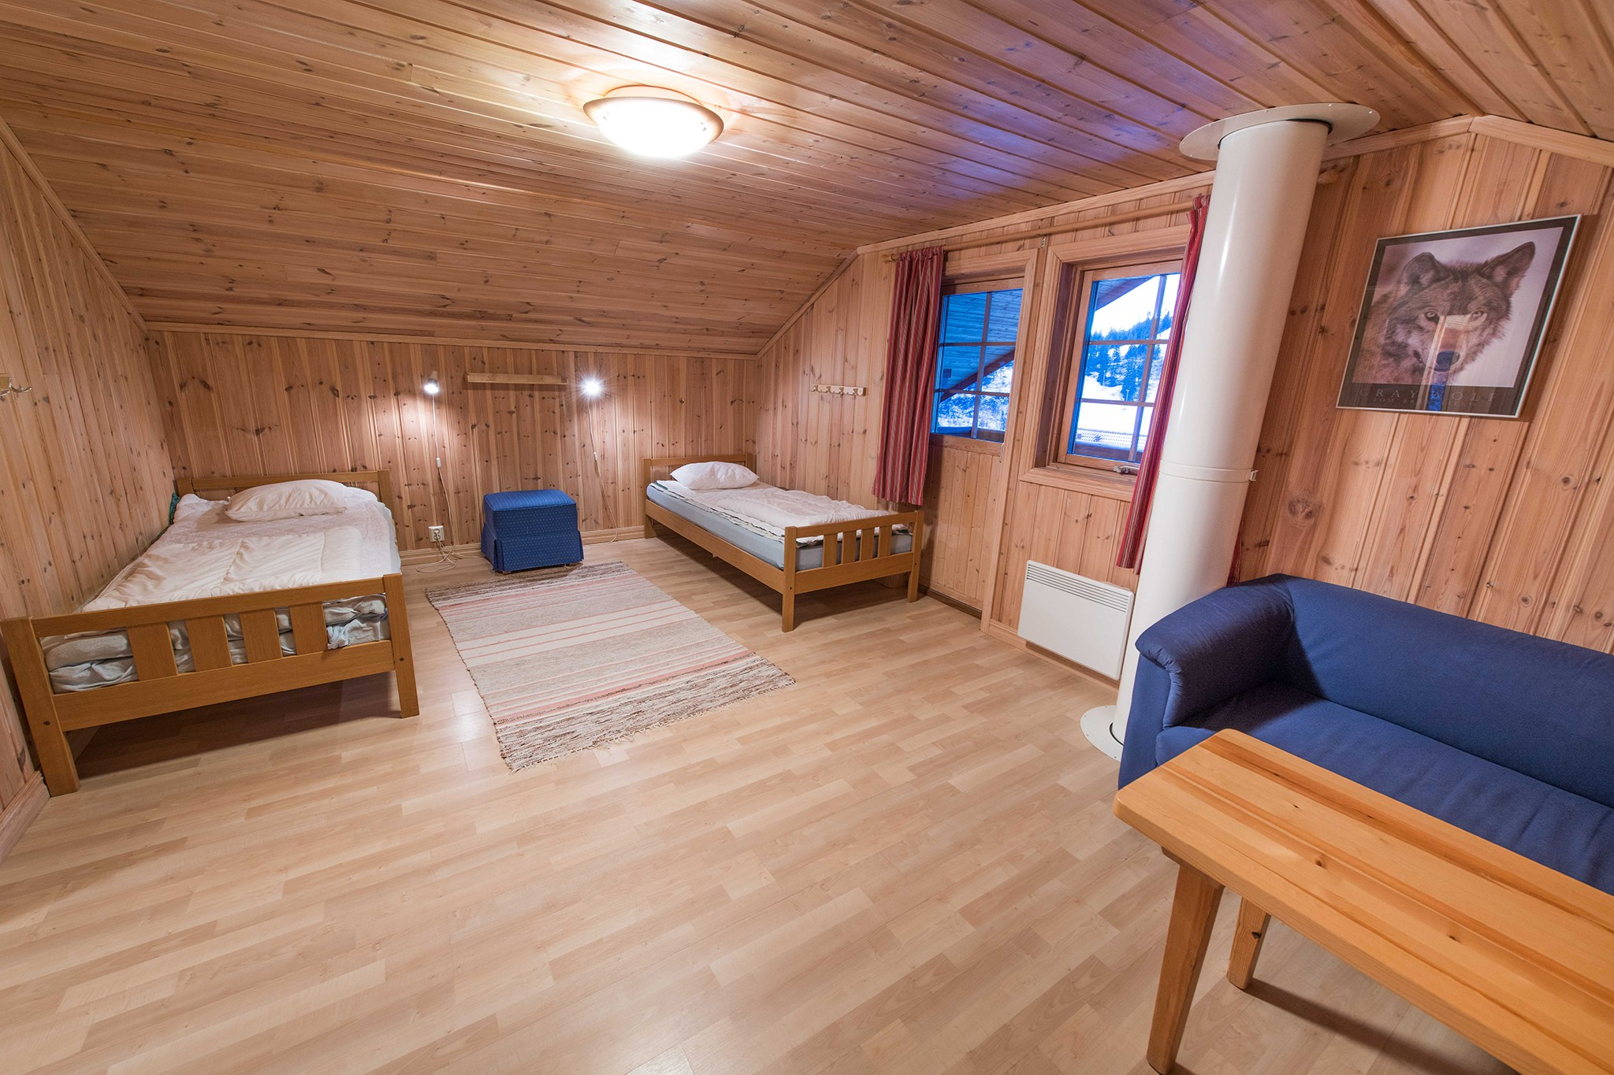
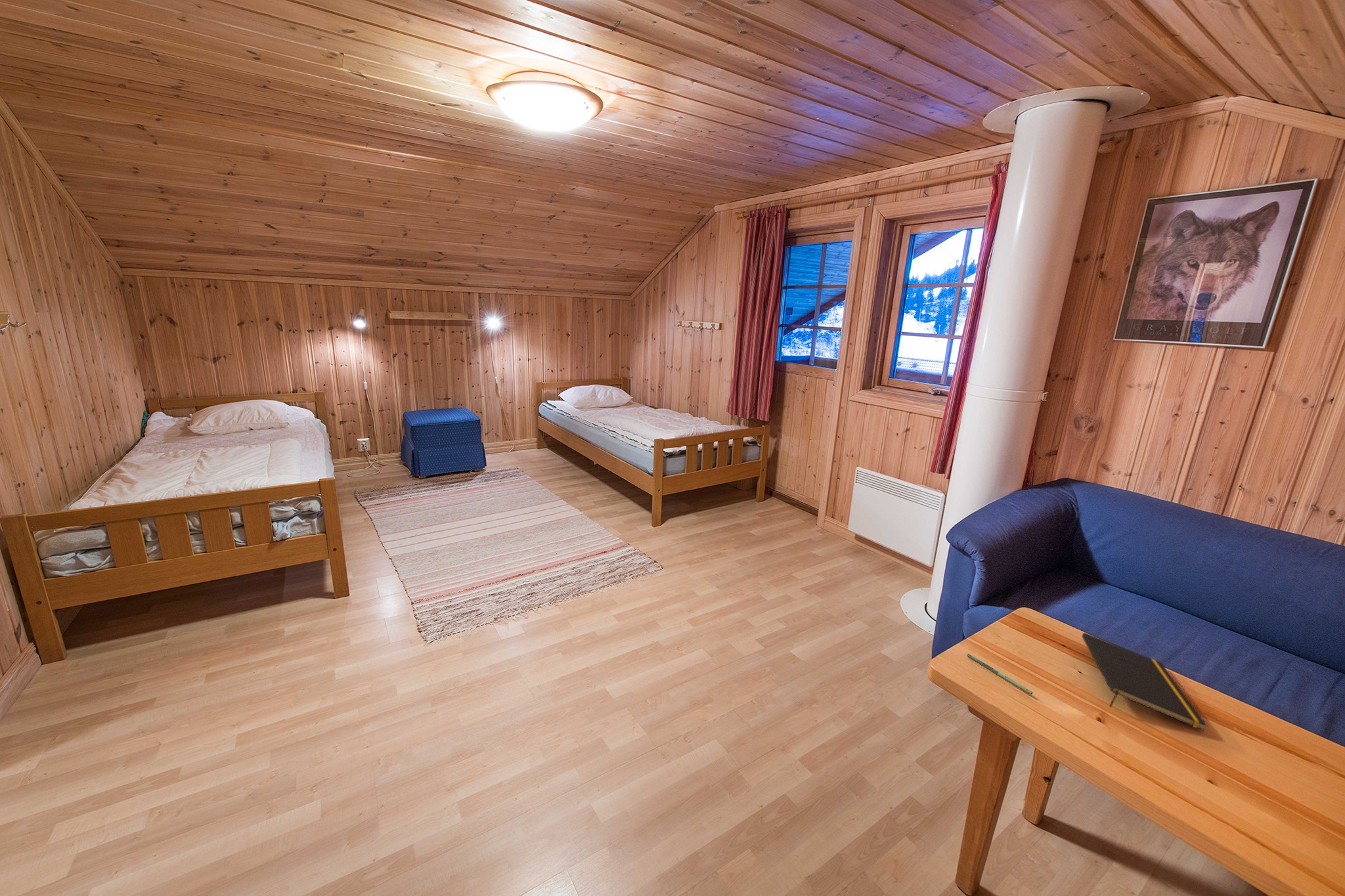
+ notepad (1137, 676)
+ pen (998, 673)
